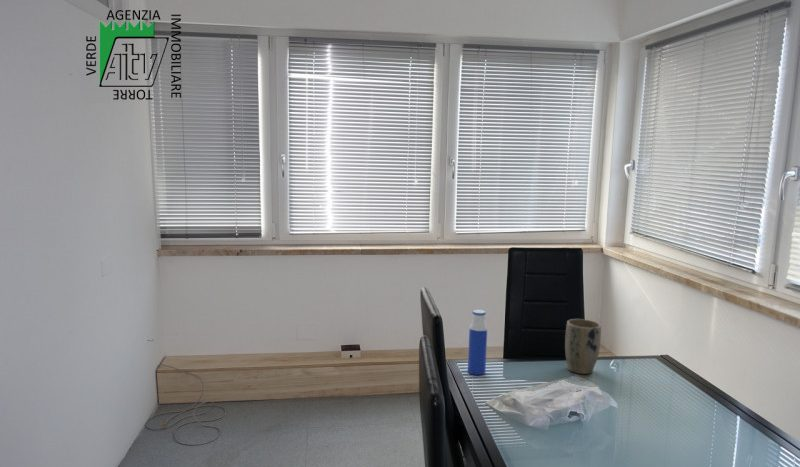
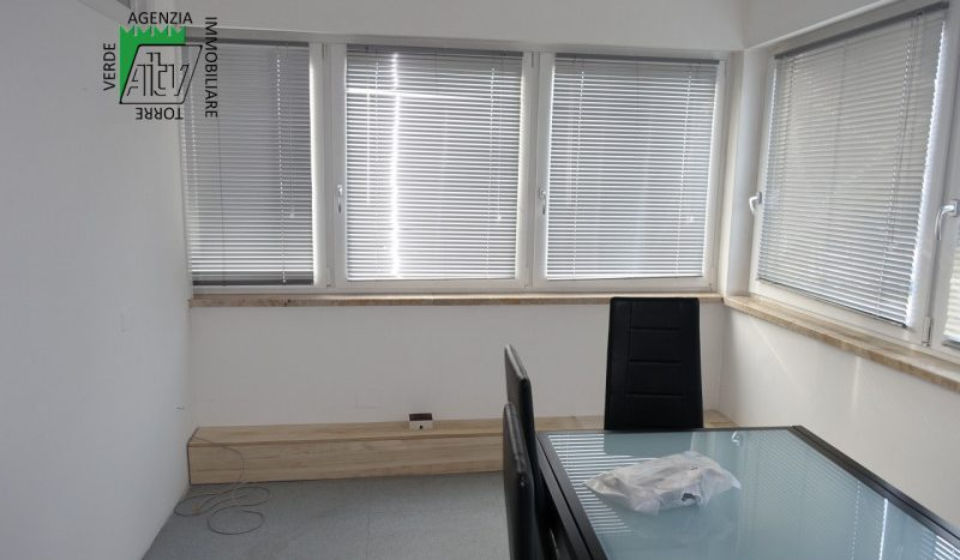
- water bottle (477, 341)
- plant pot (582, 346)
